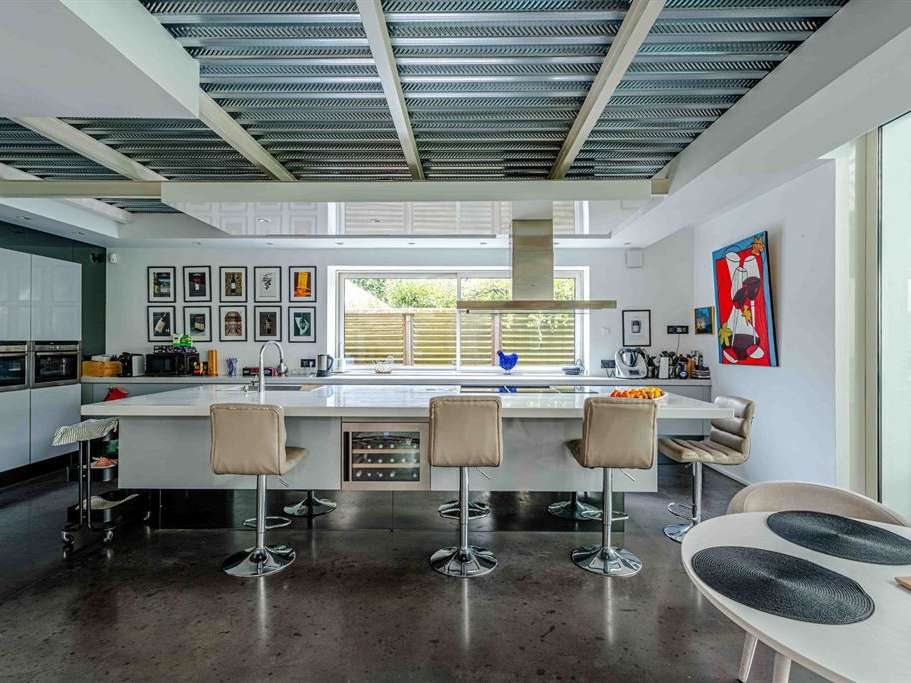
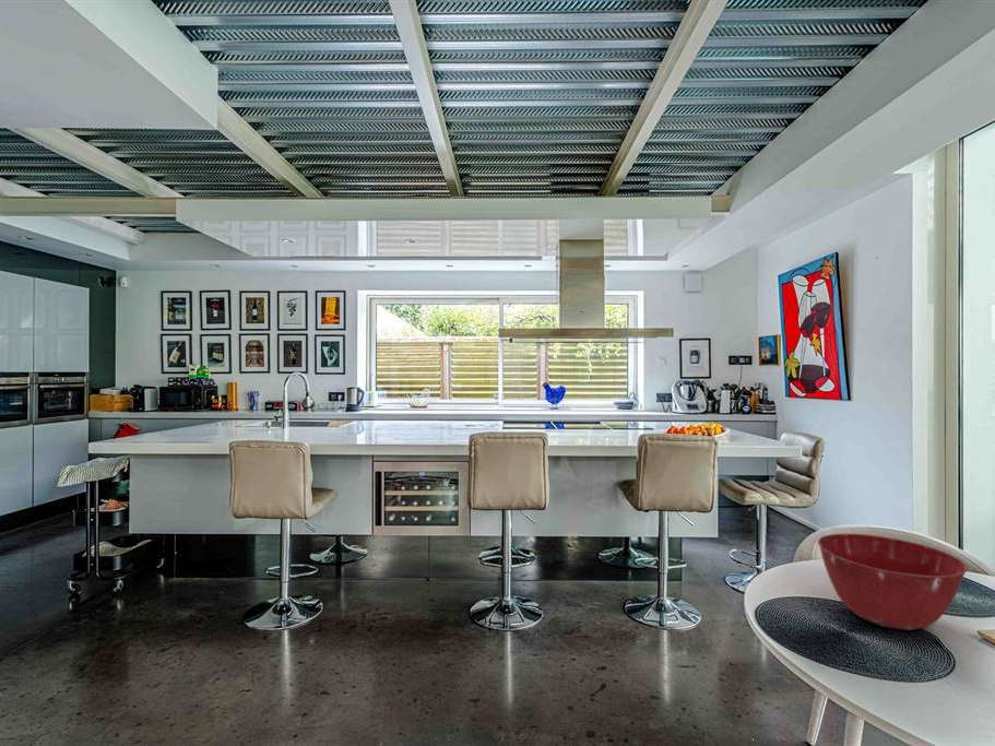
+ mixing bowl (887, 583)
